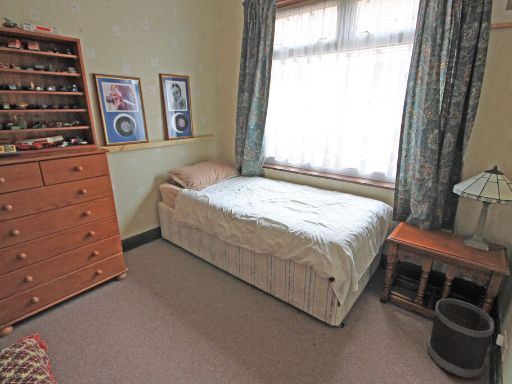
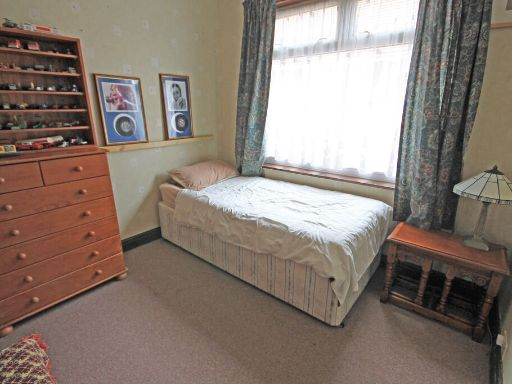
- wastebasket (458, 336)
